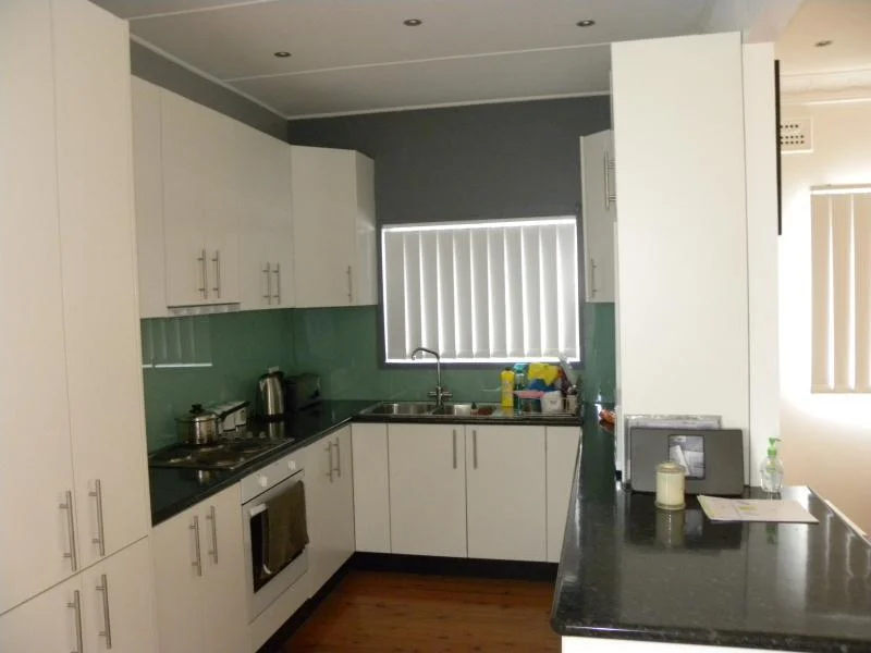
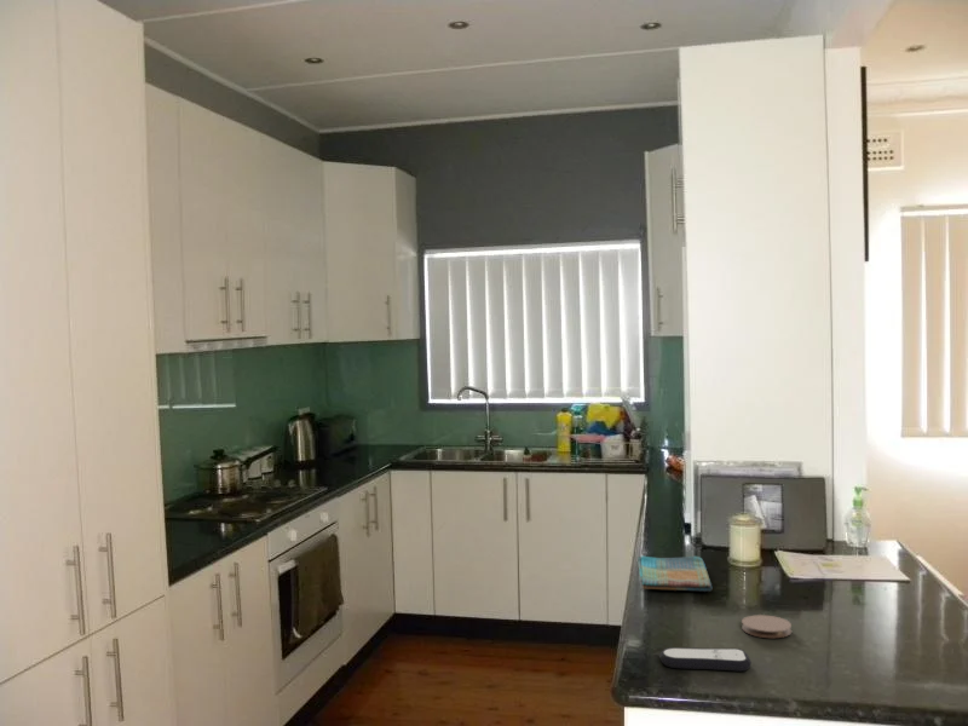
+ coaster (766, 626)
+ remote control (704, 657)
+ dish towel (673, 572)
